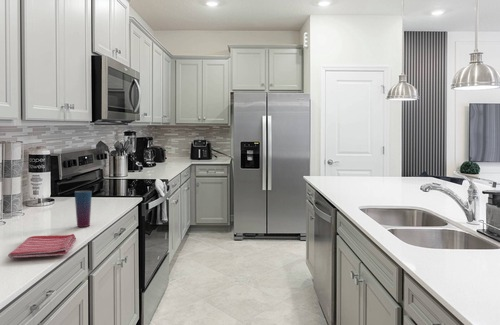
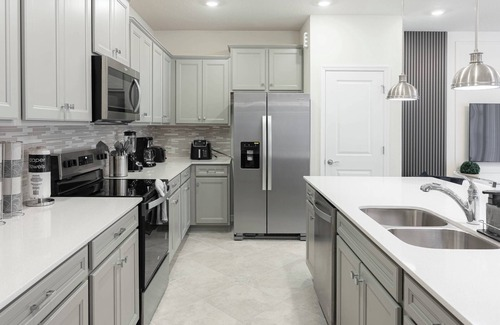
- dish towel (45, 245)
- cup (83, 208)
